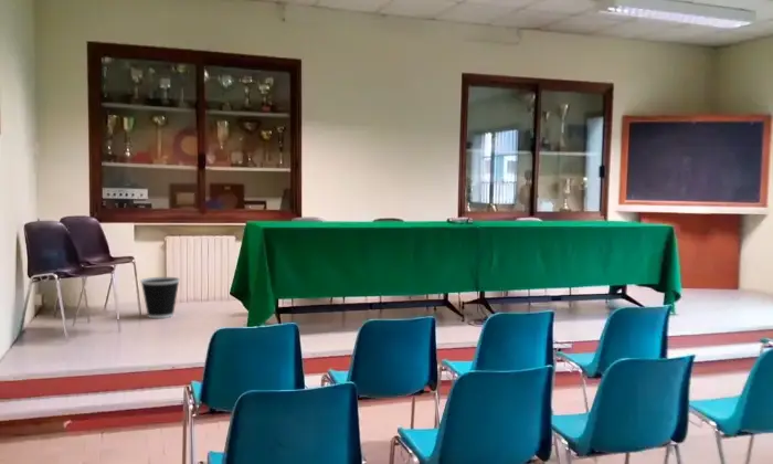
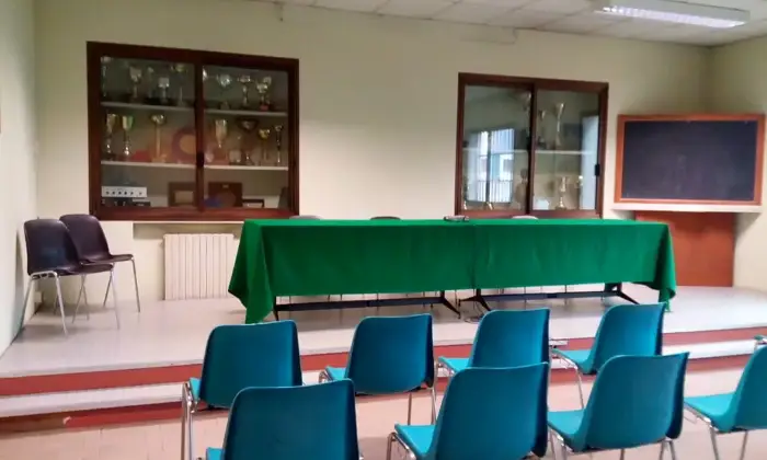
- wastebasket (160, 297)
